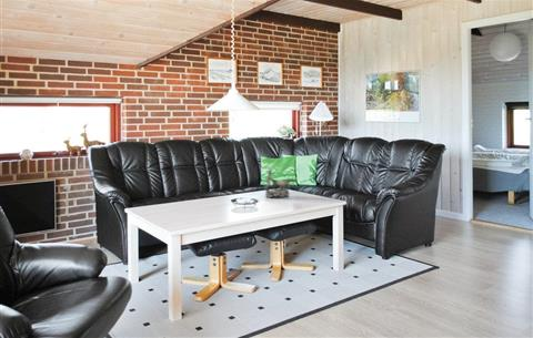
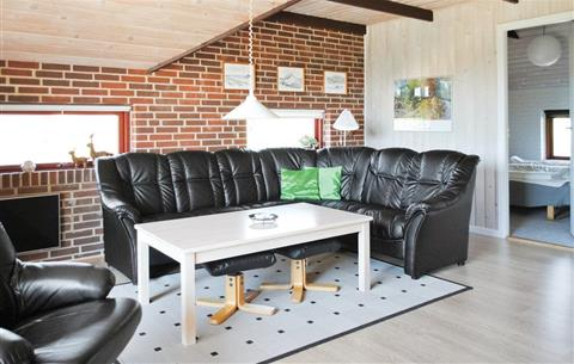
- decorative bowl (279, 183)
